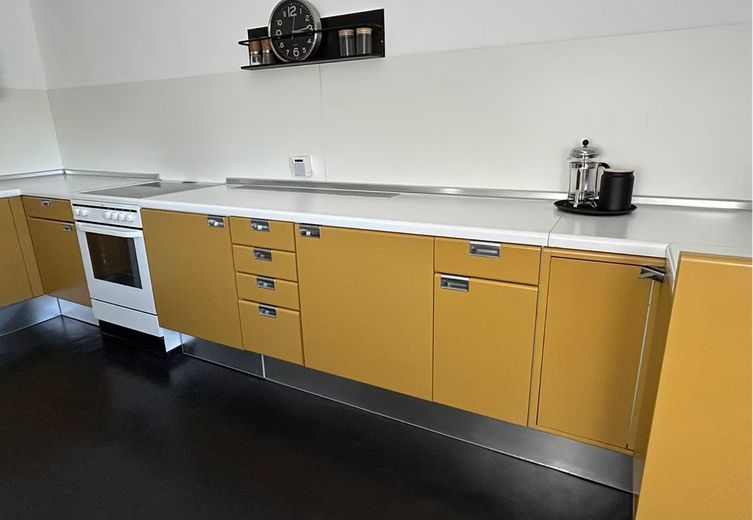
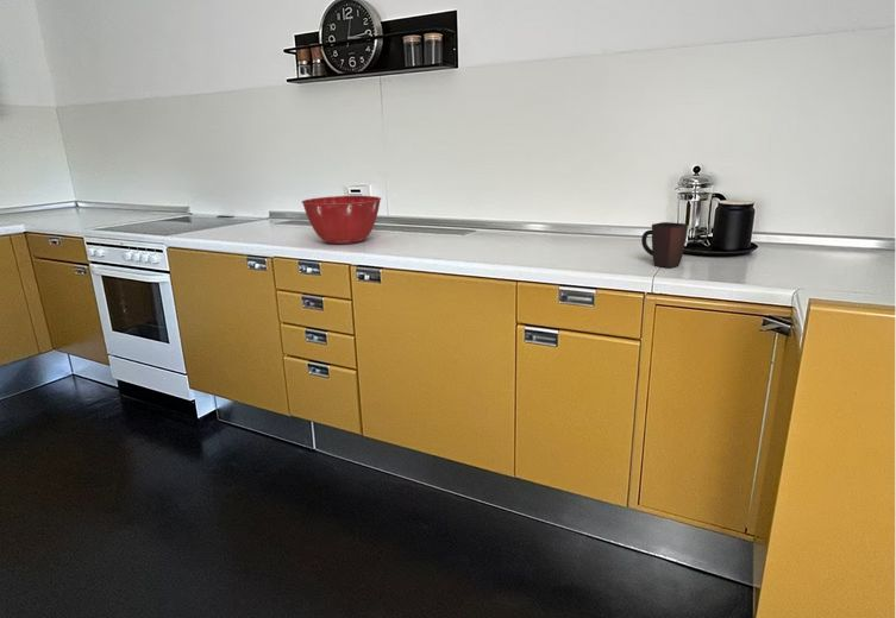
+ mug (662, 244)
+ mixing bowl (343, 220)
